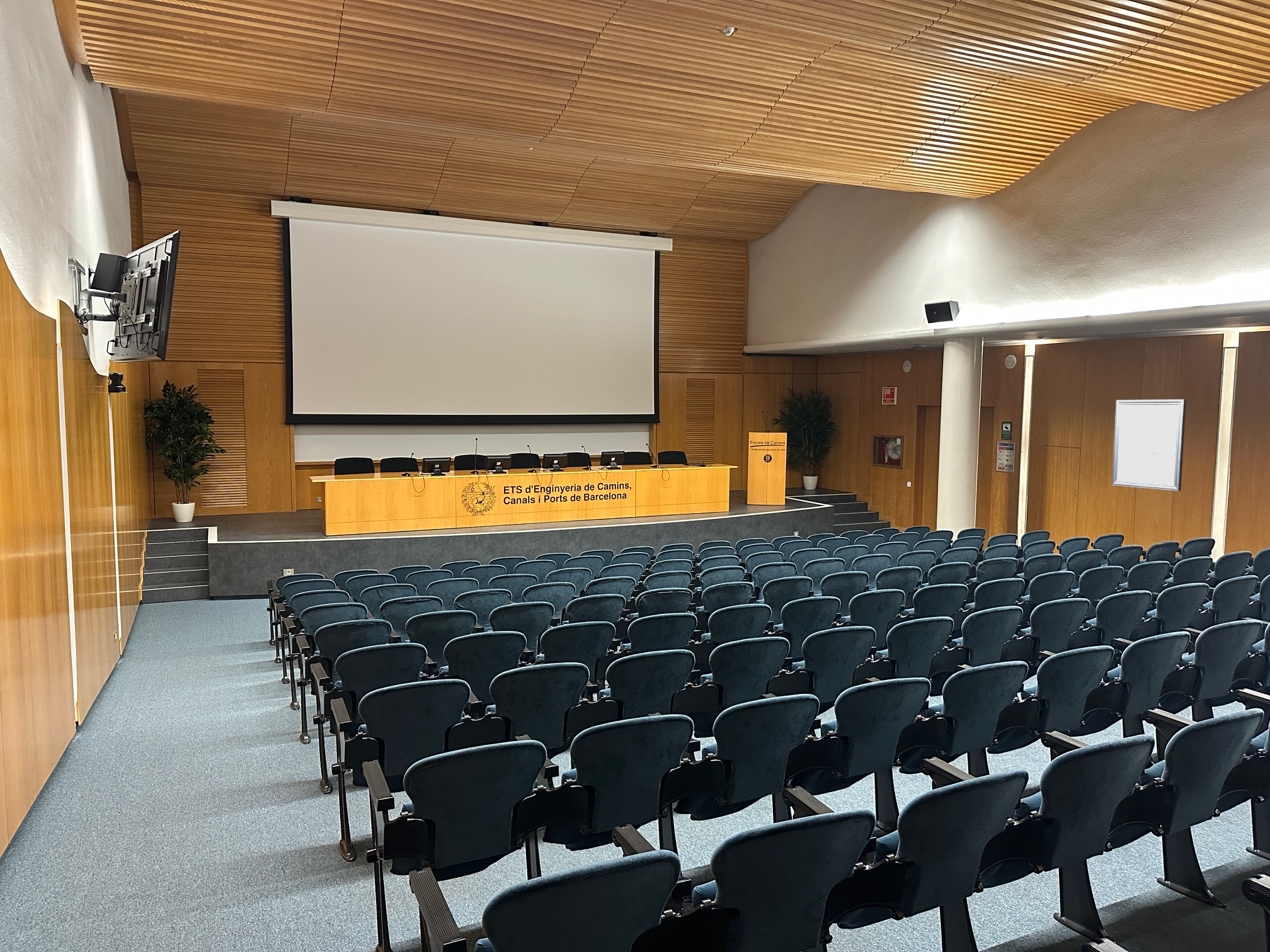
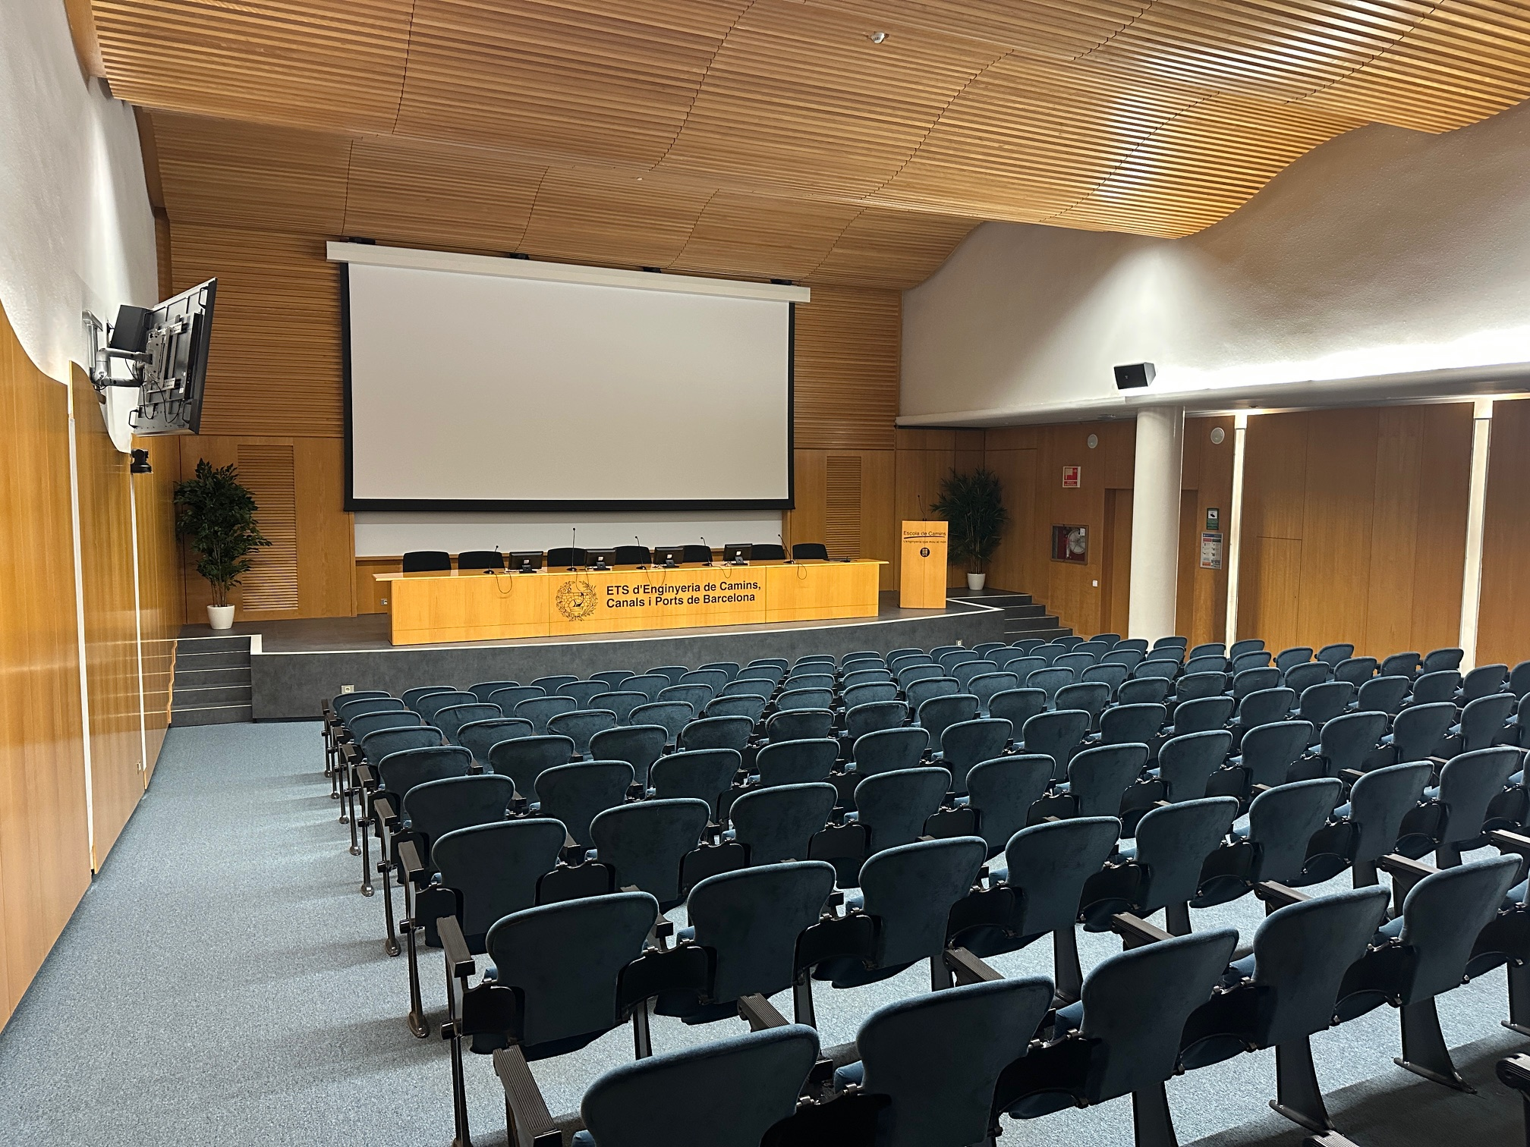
- wall art (1147, 444)
